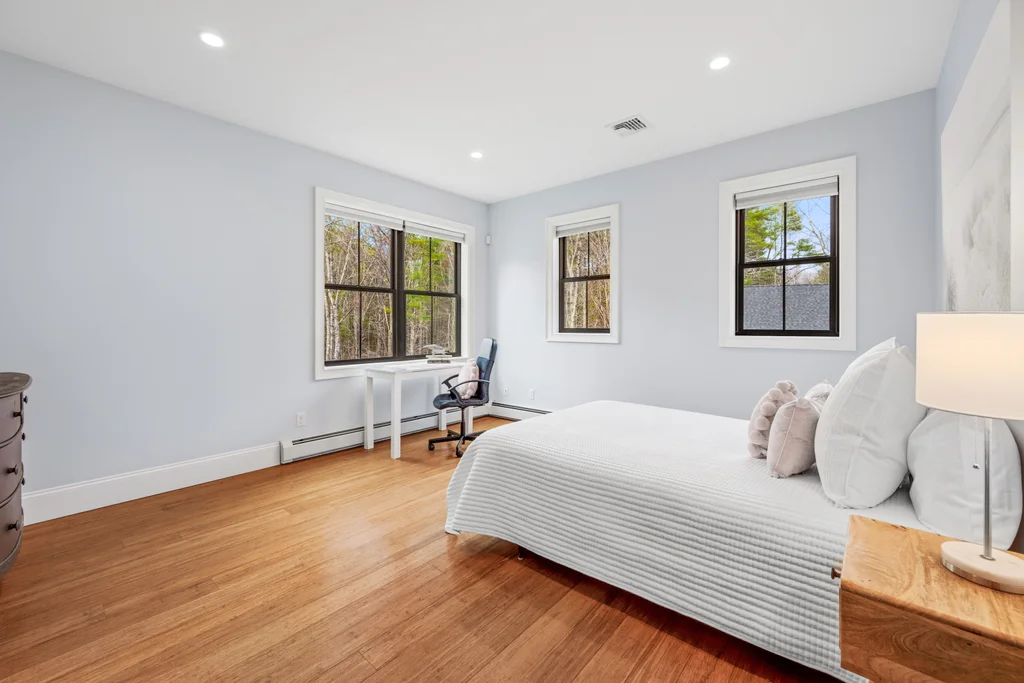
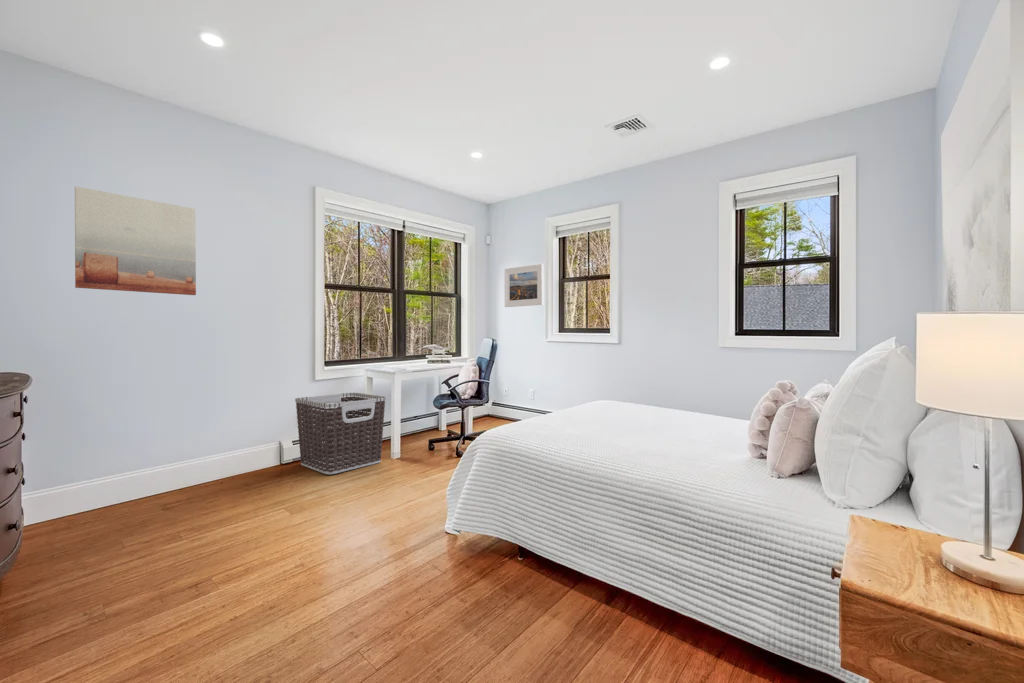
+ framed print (523, 286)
+ wall art (139, 245)
+ clothes hamper (341, 430)
